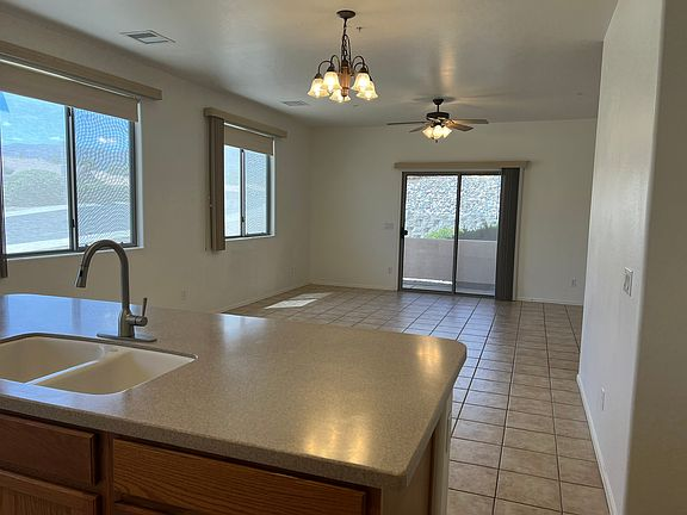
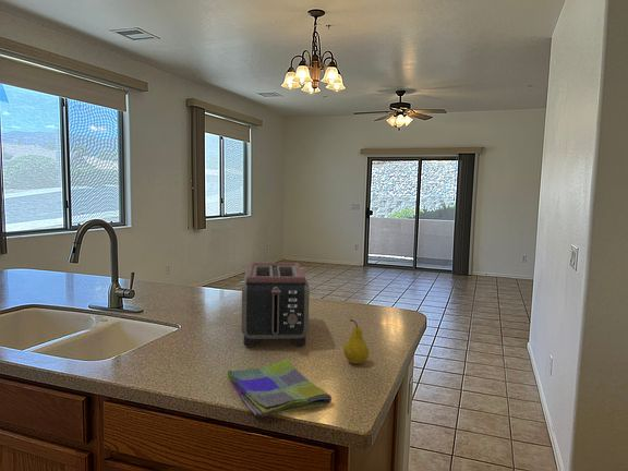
+ fruit (357, 340)
+ toaster (274, 302)
+ dish towel (276, 385)
